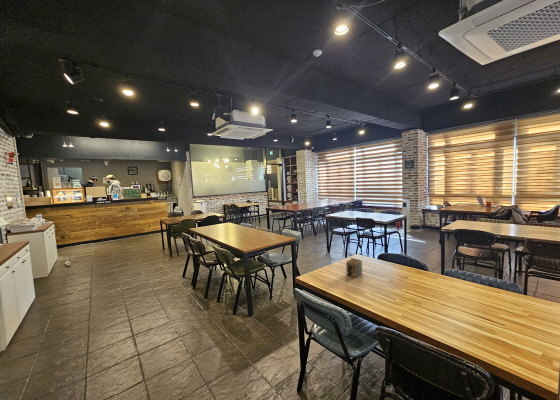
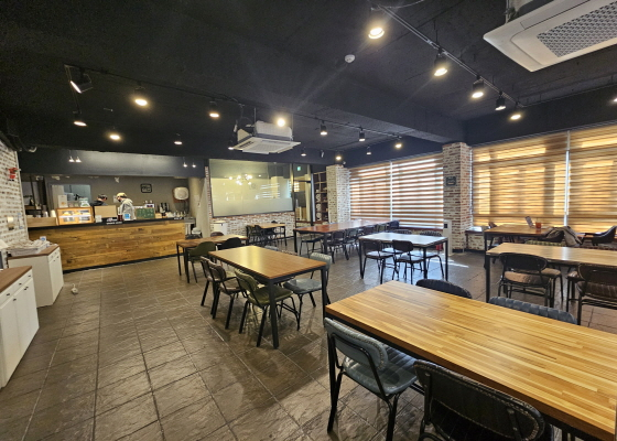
- napkin holder (354, 265)
